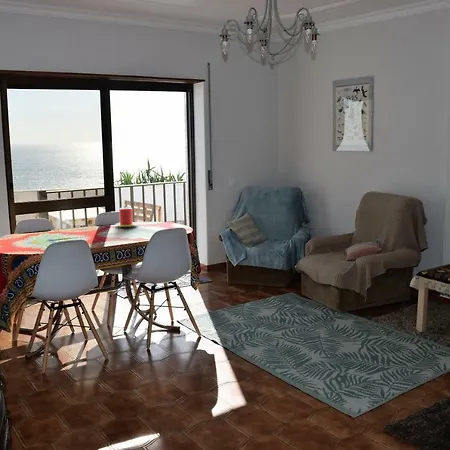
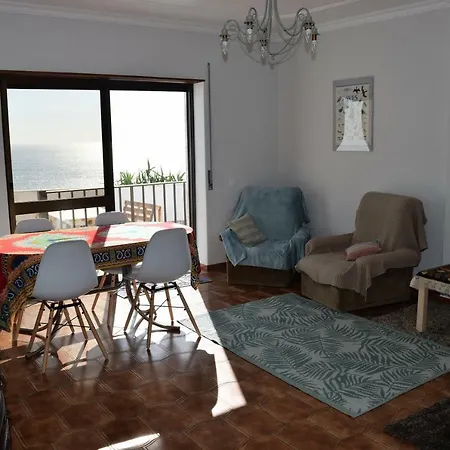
- candle (126, 216)
